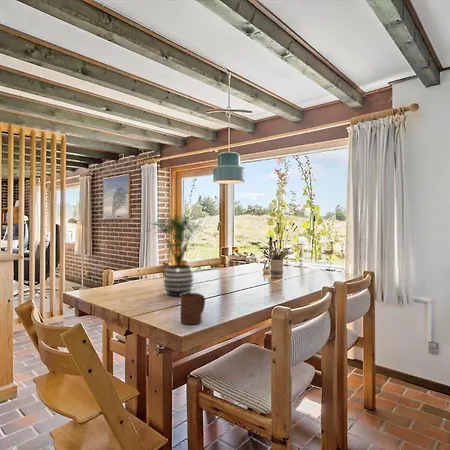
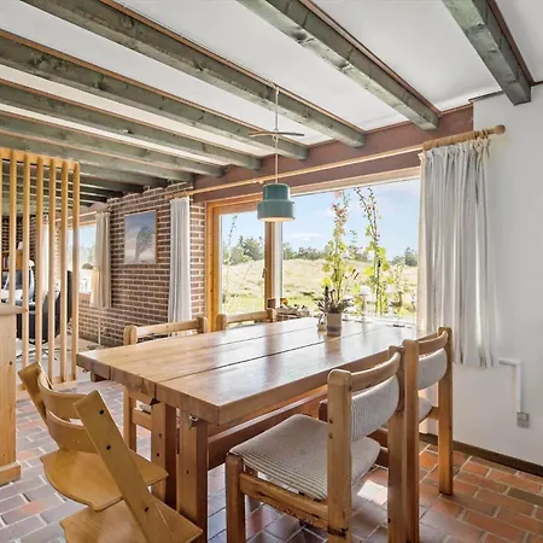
- potted plant (177, 253)
- cup (192, 307)
